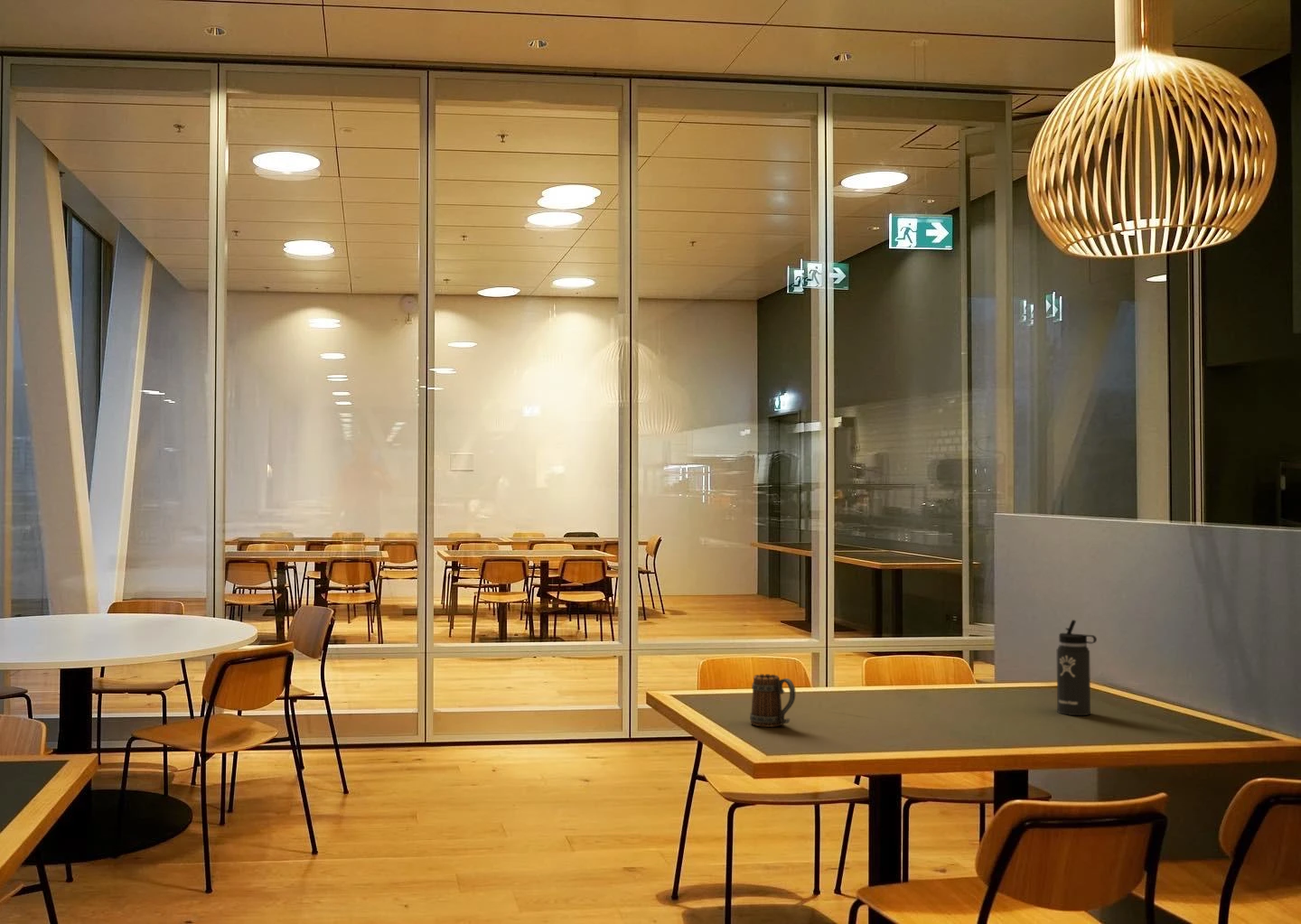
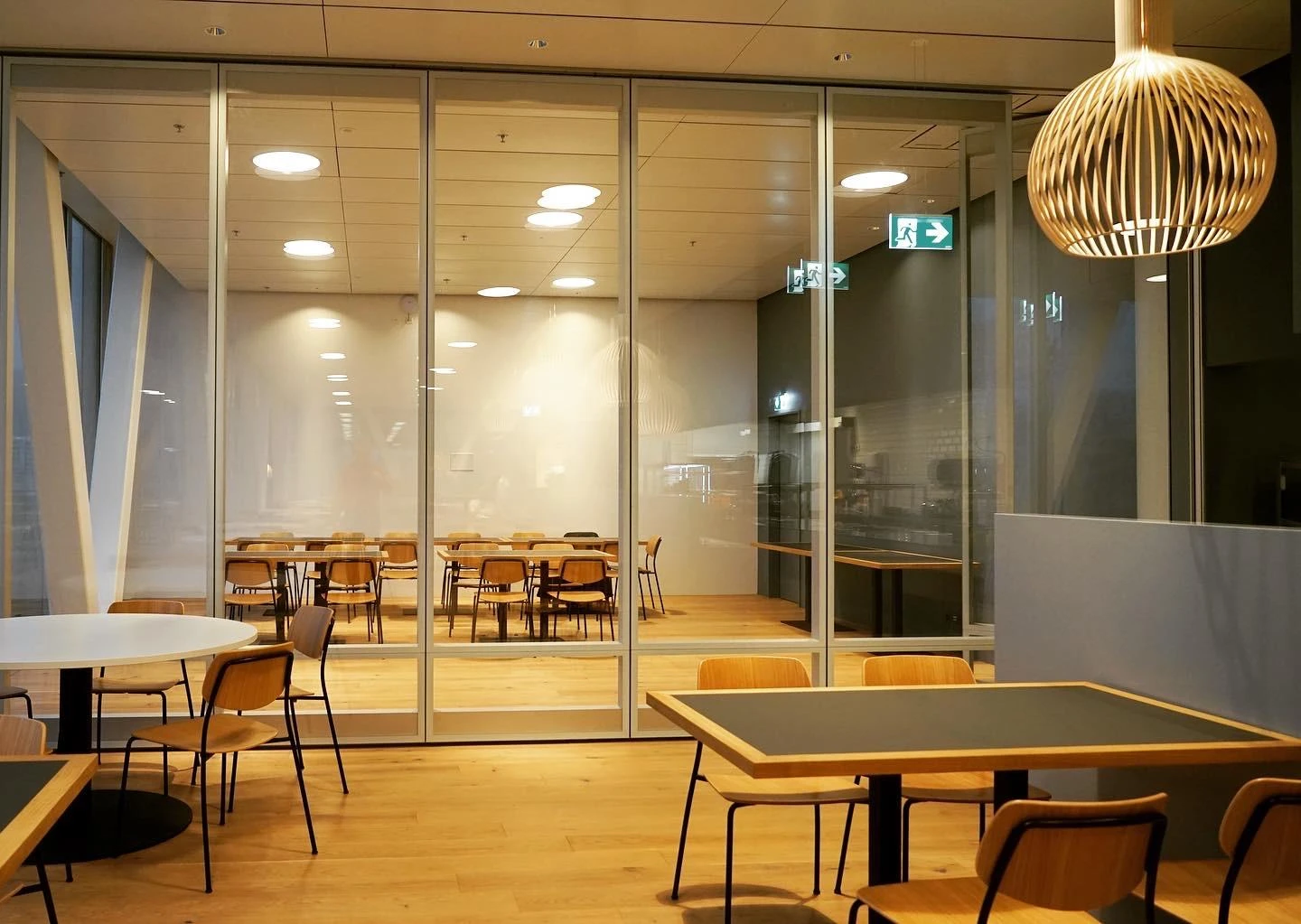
- mug (772, 700)
- thermos bottle (1076, 666)
